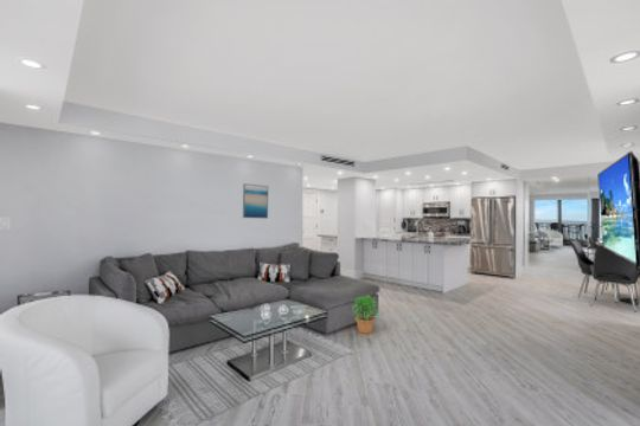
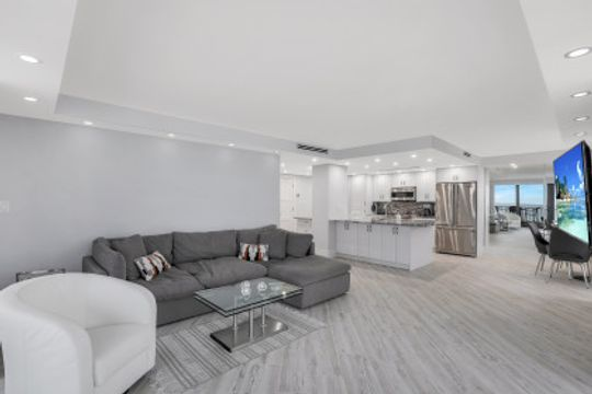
- wall art (255, 201)
- potted plant (364, 312)
